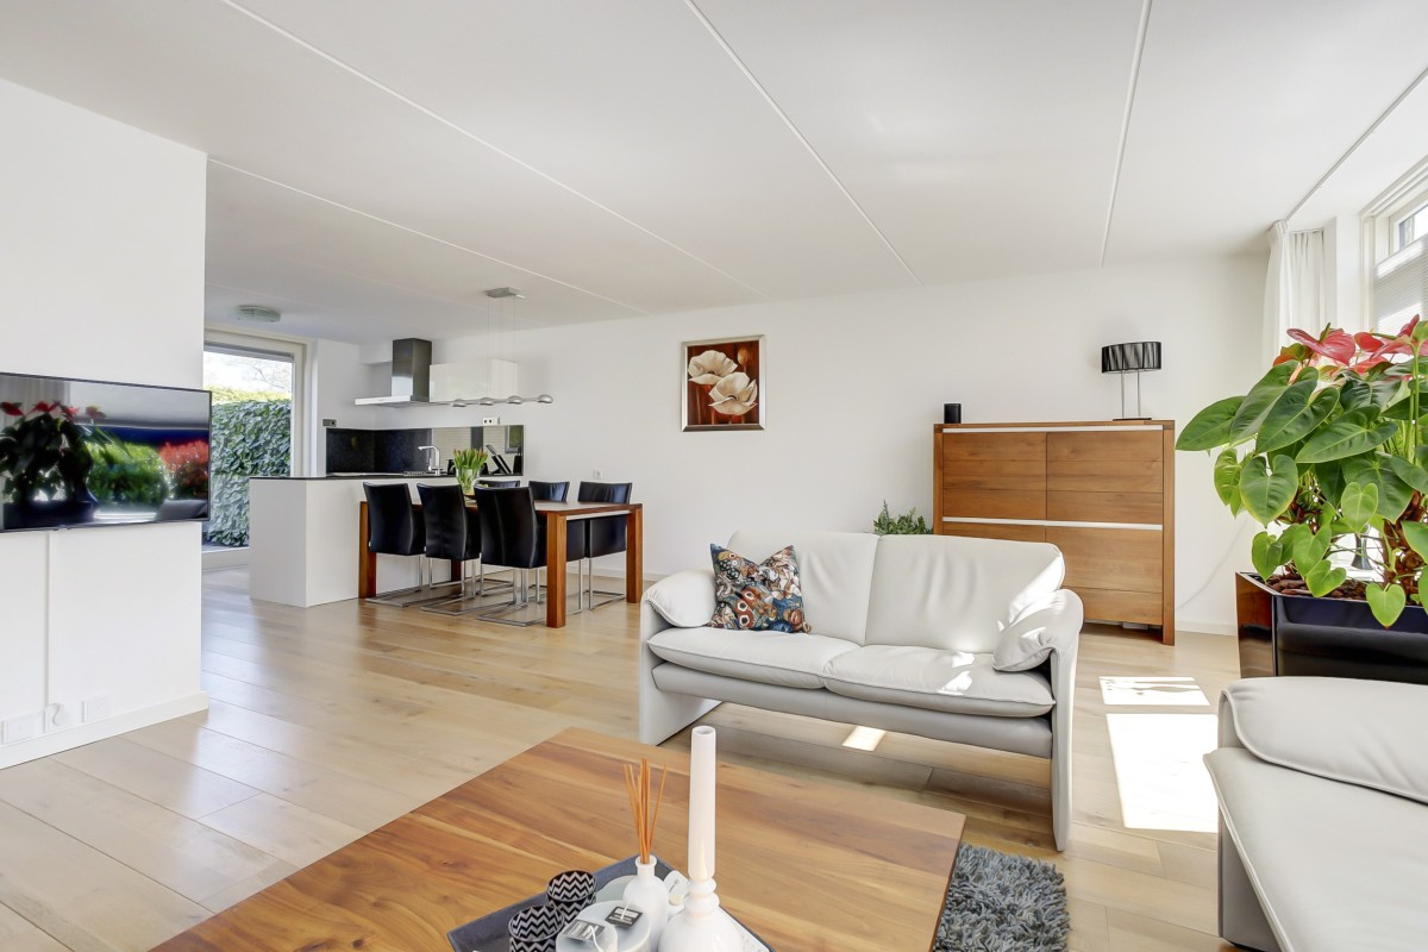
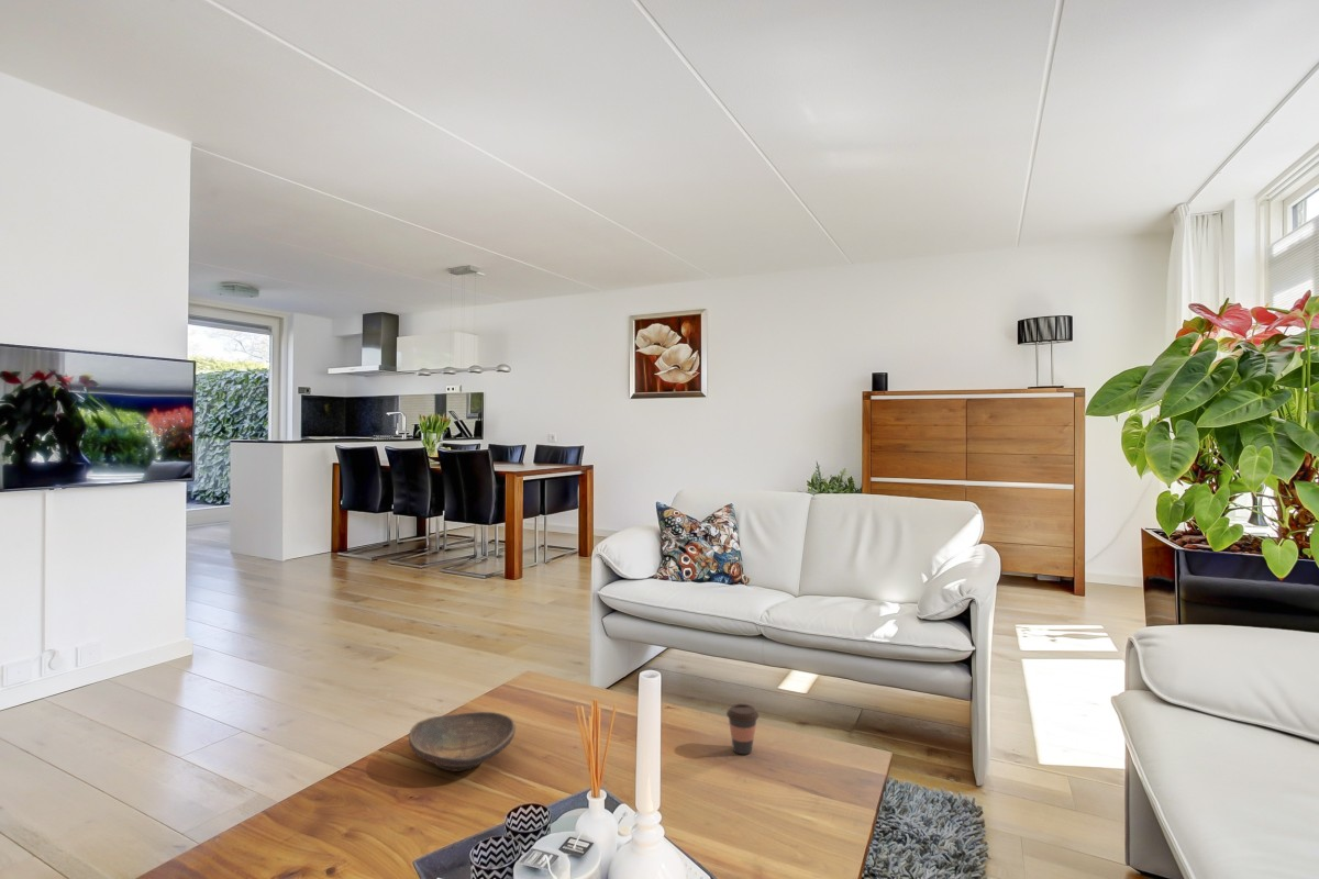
+ coffee cup (742, 728)
+ decorative bowl (463, 742)
